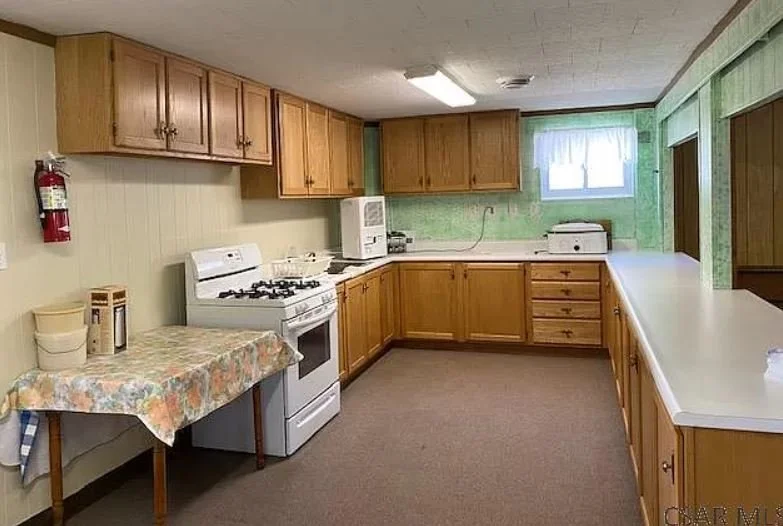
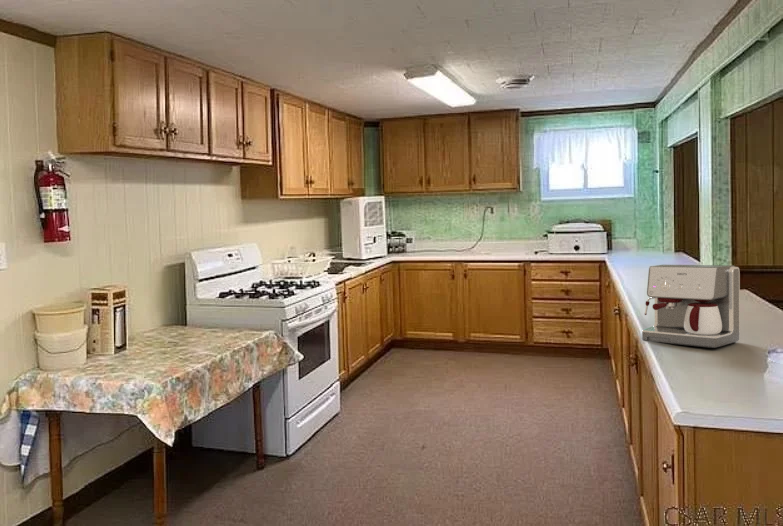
+ coffee maker (689, 303)
